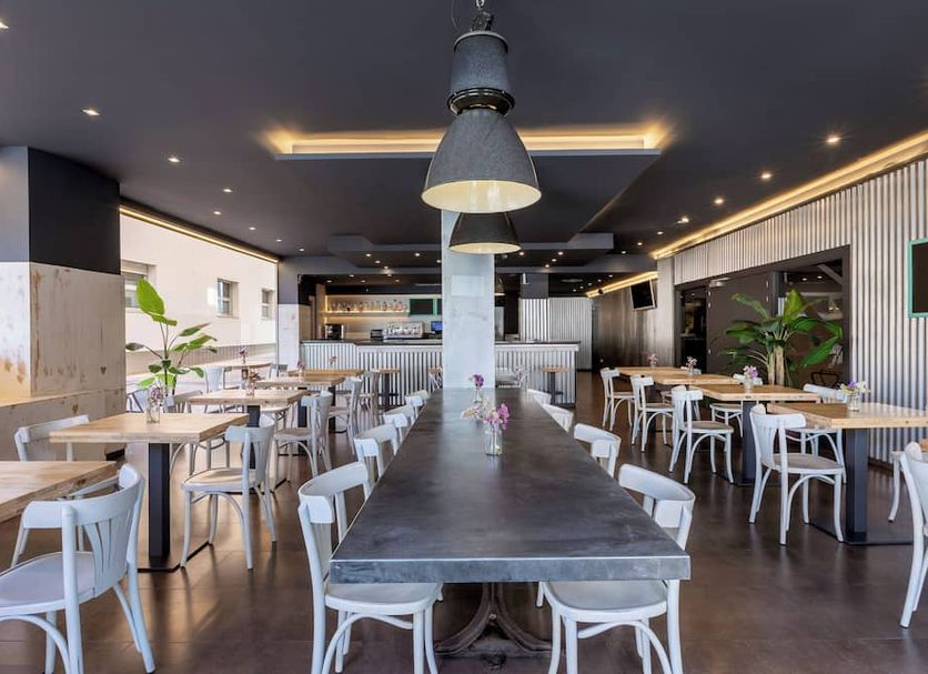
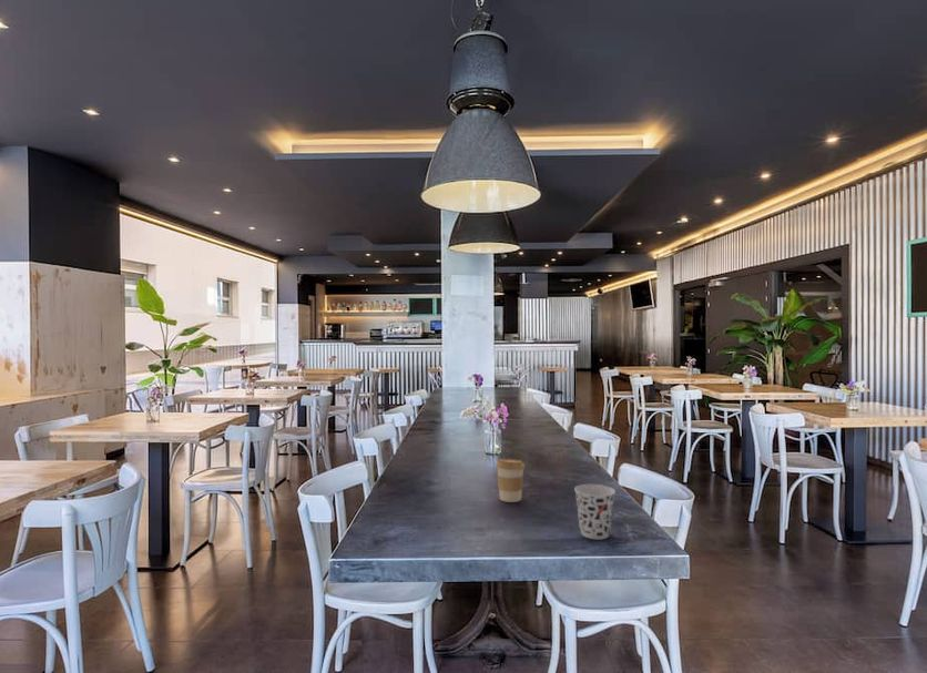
+ coffee cup (510, 479)
+ cup (594, 511)
